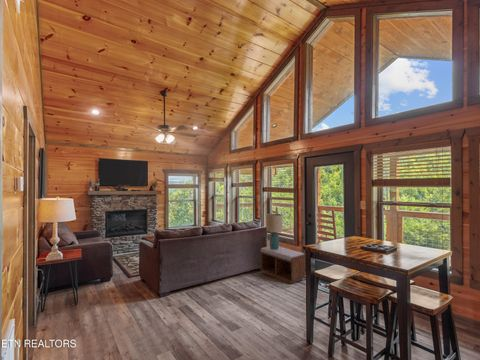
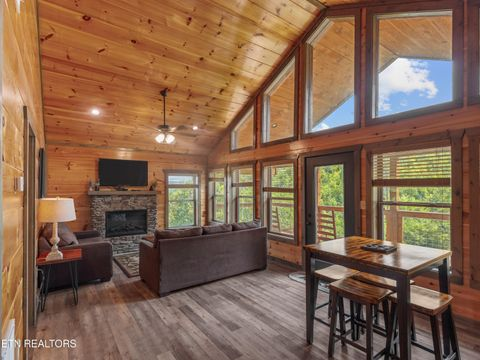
- lamp (274, 231)
- bench (282, 263)
